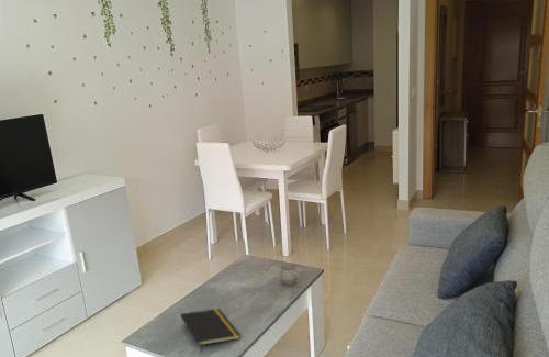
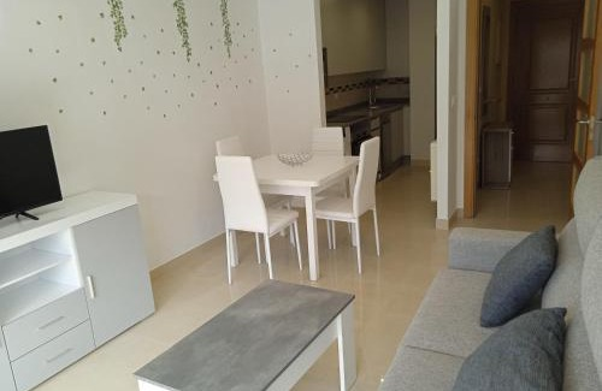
- notepad (209, 325)
- cup (291, 275)
